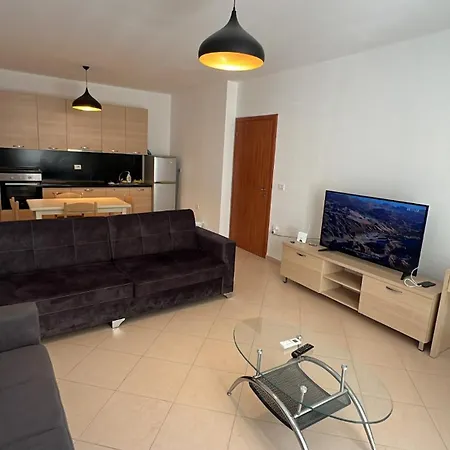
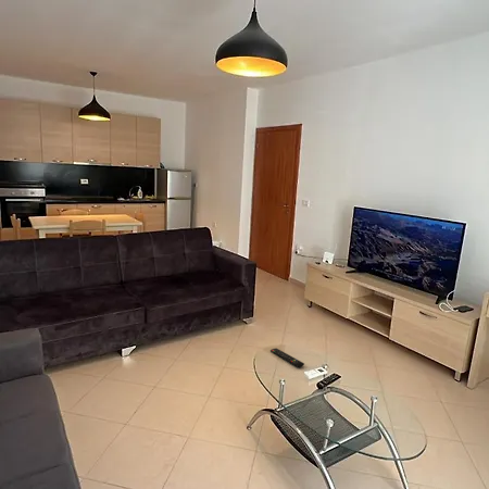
+ remote control (286, 356)
